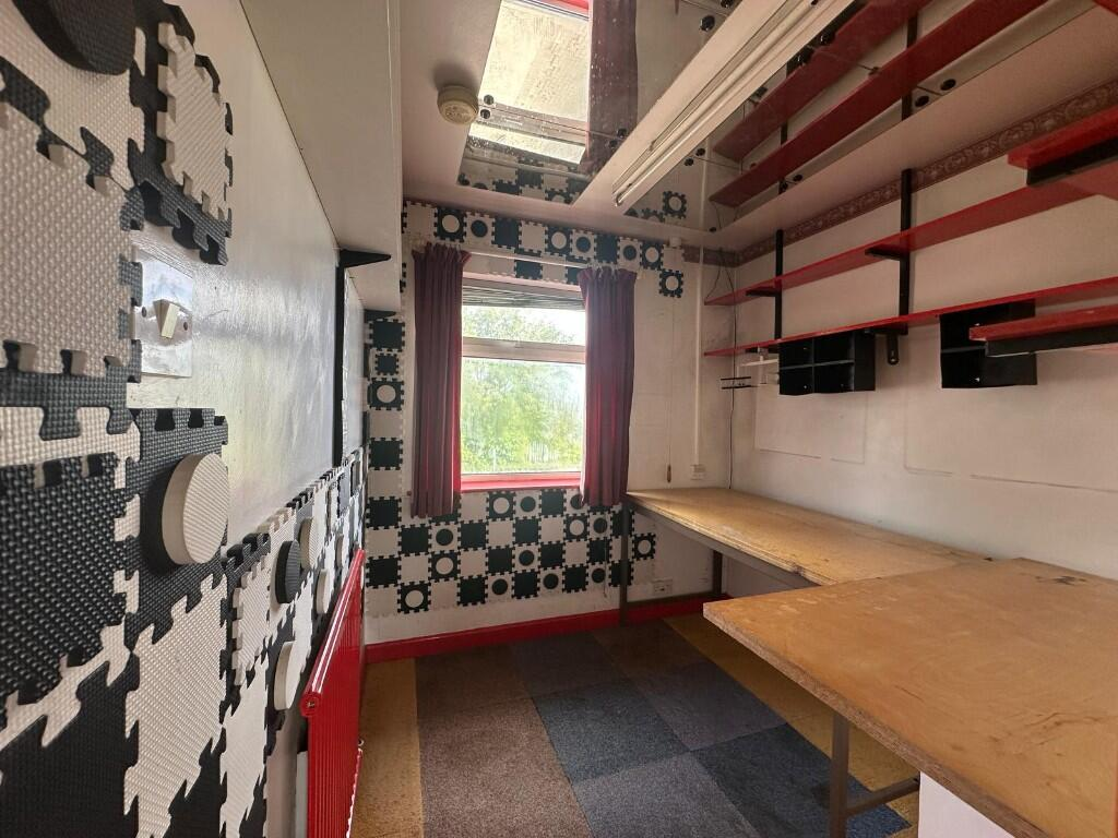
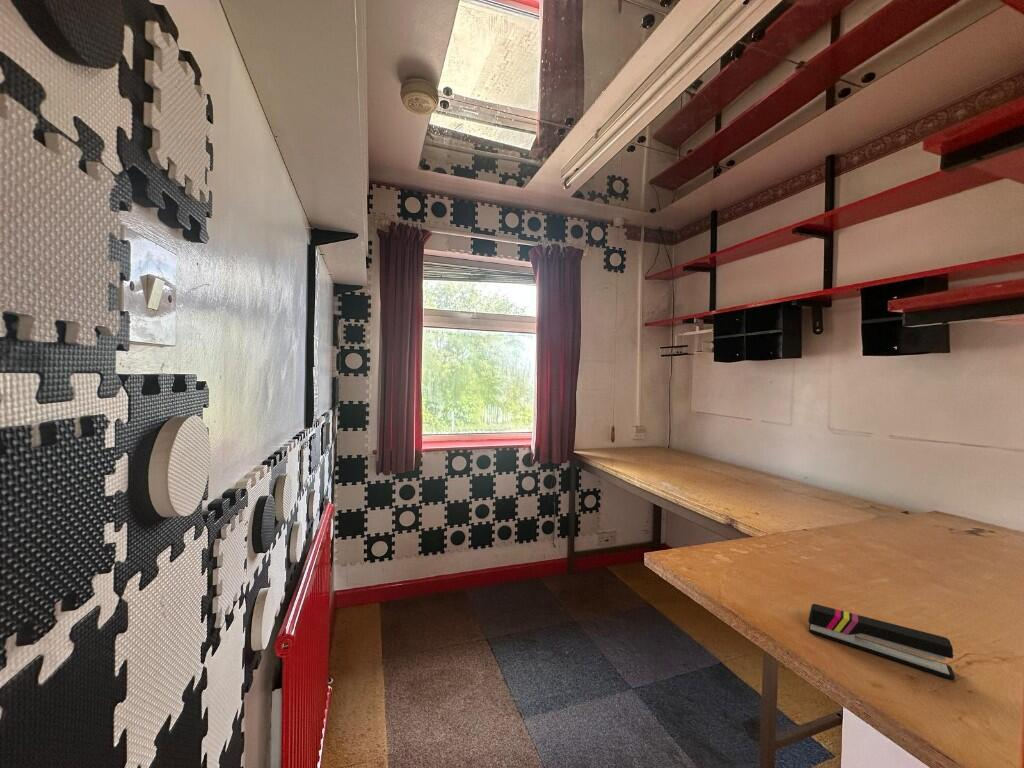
+ stapler (874, 634)
